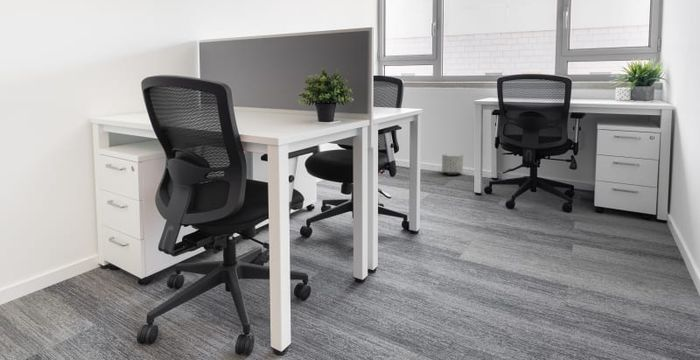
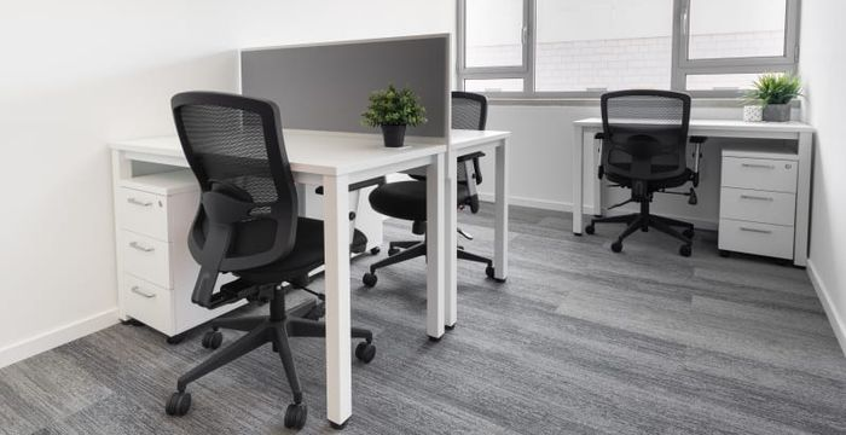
- planter (452, 164)
